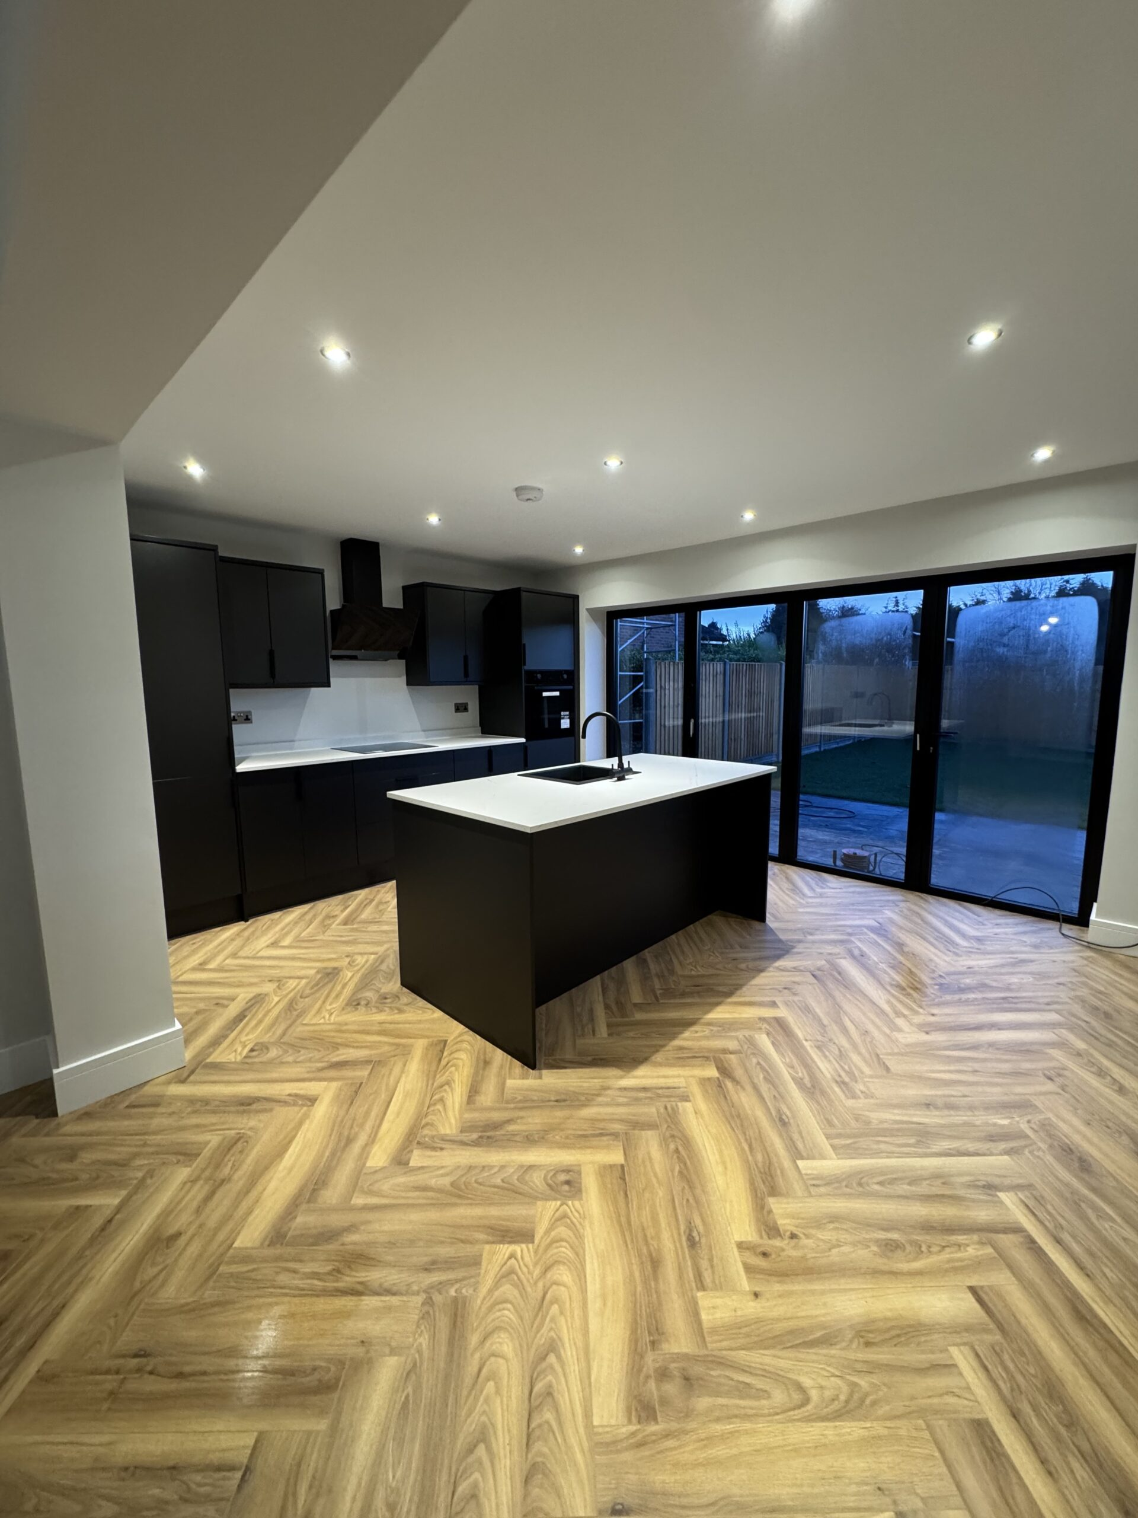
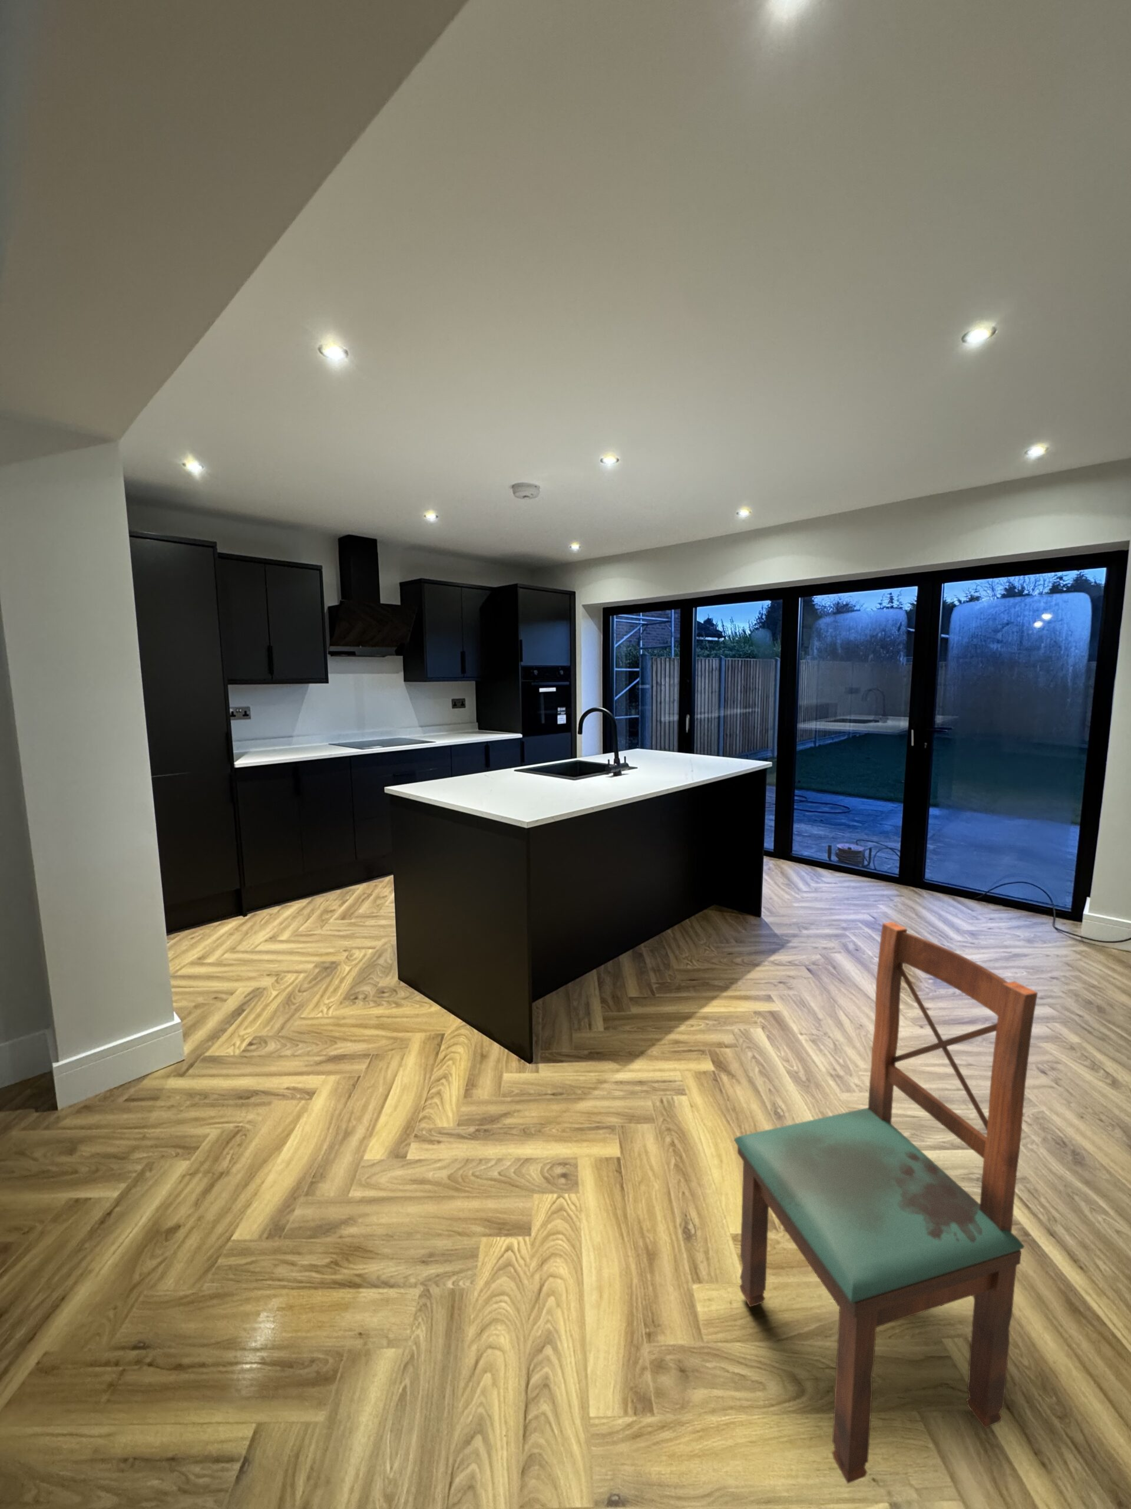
+ dining chair (868, 1168)
